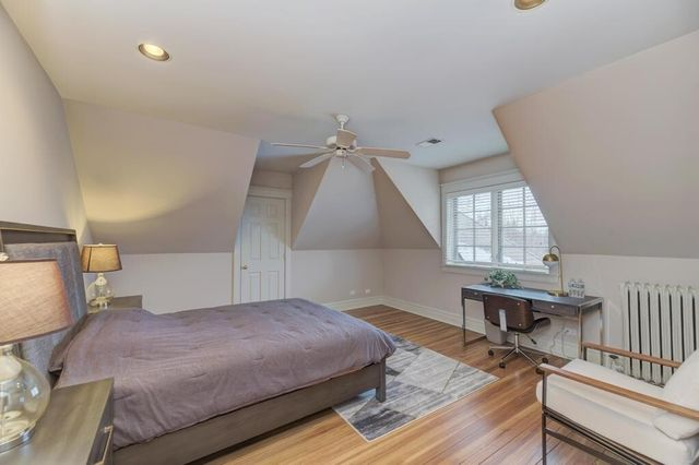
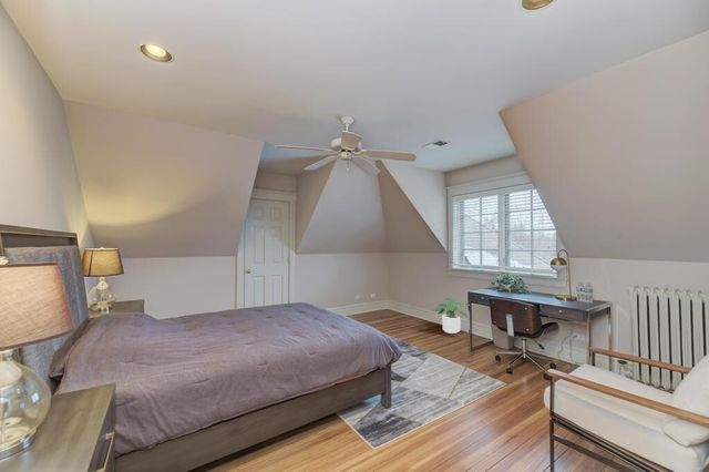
+ potted plant (451, 315)
